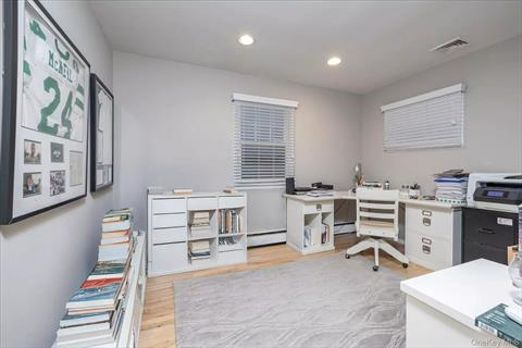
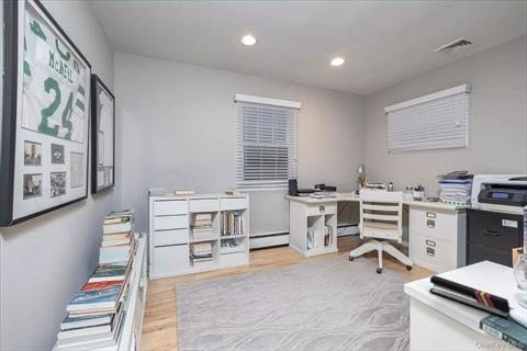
+ stapler (466, 294)
